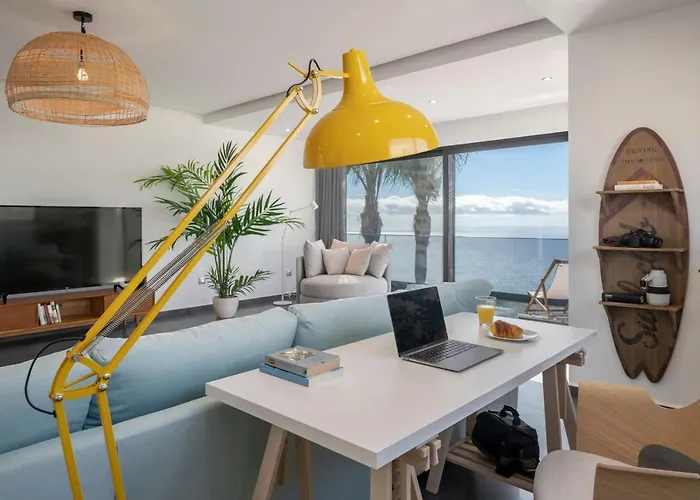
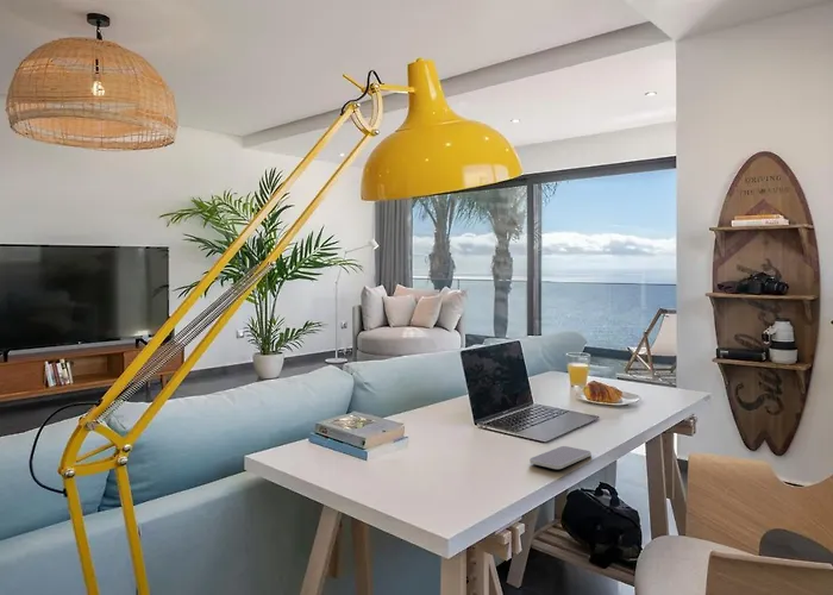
+ smartphone (560, 457)
